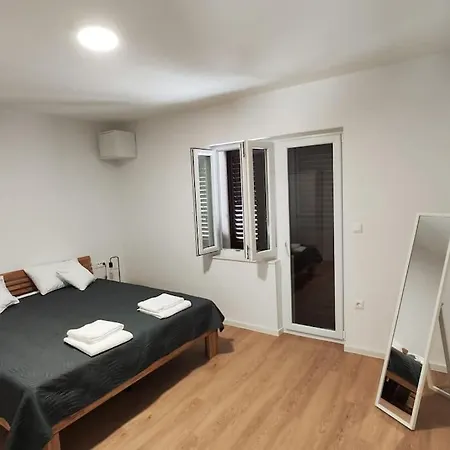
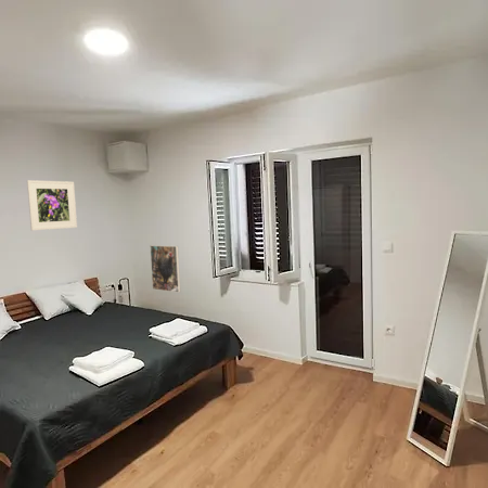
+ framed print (53, 205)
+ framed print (165, 268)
